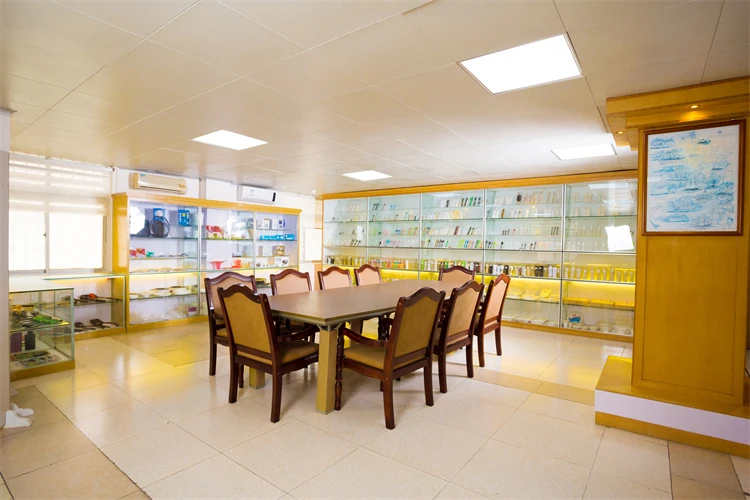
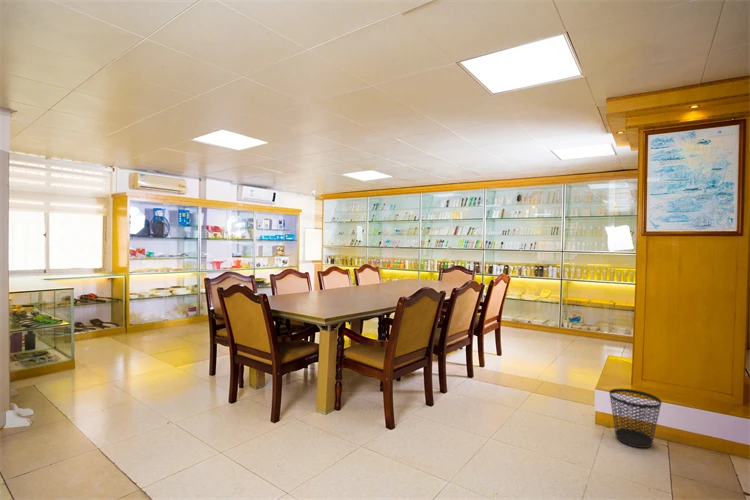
+ wastebasket (634, 419)
